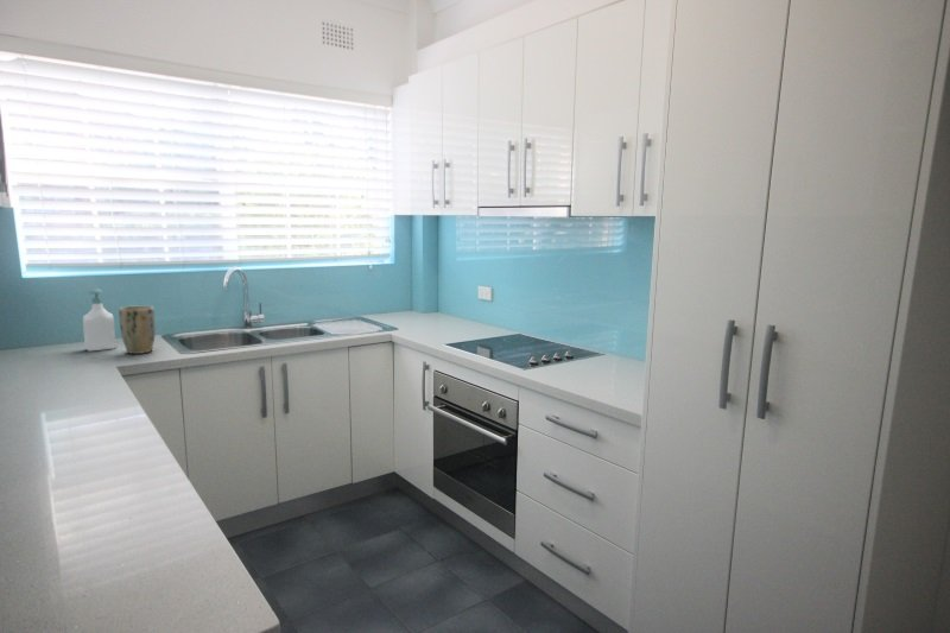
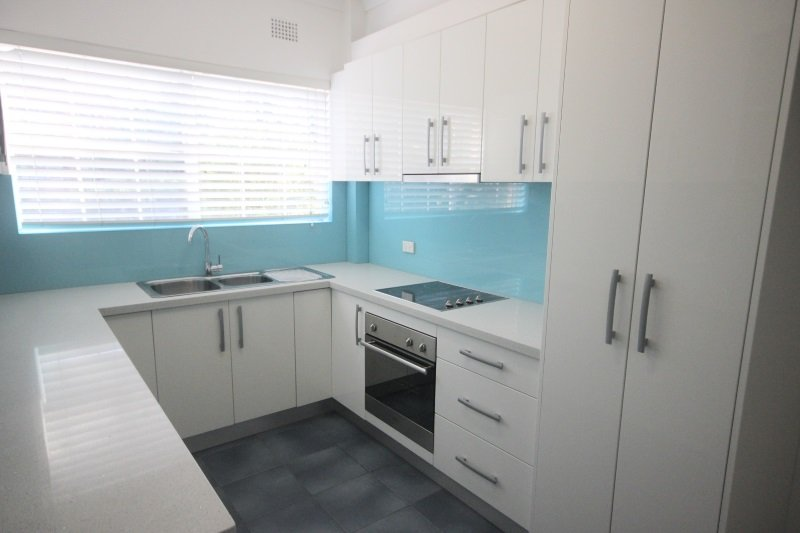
- soap bottle (97, 318)
- plant pot (138, 329)
